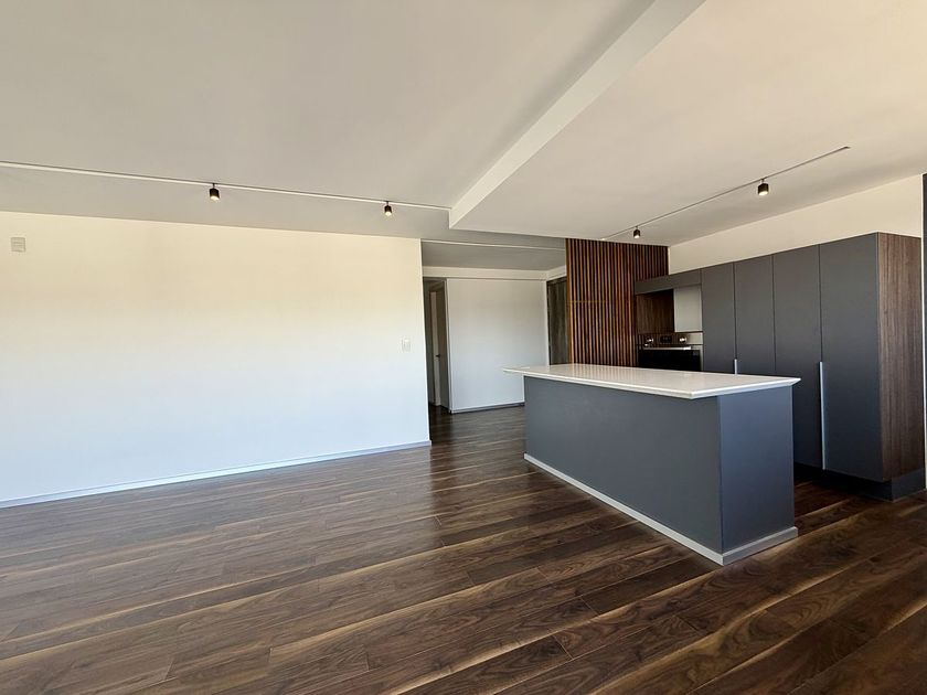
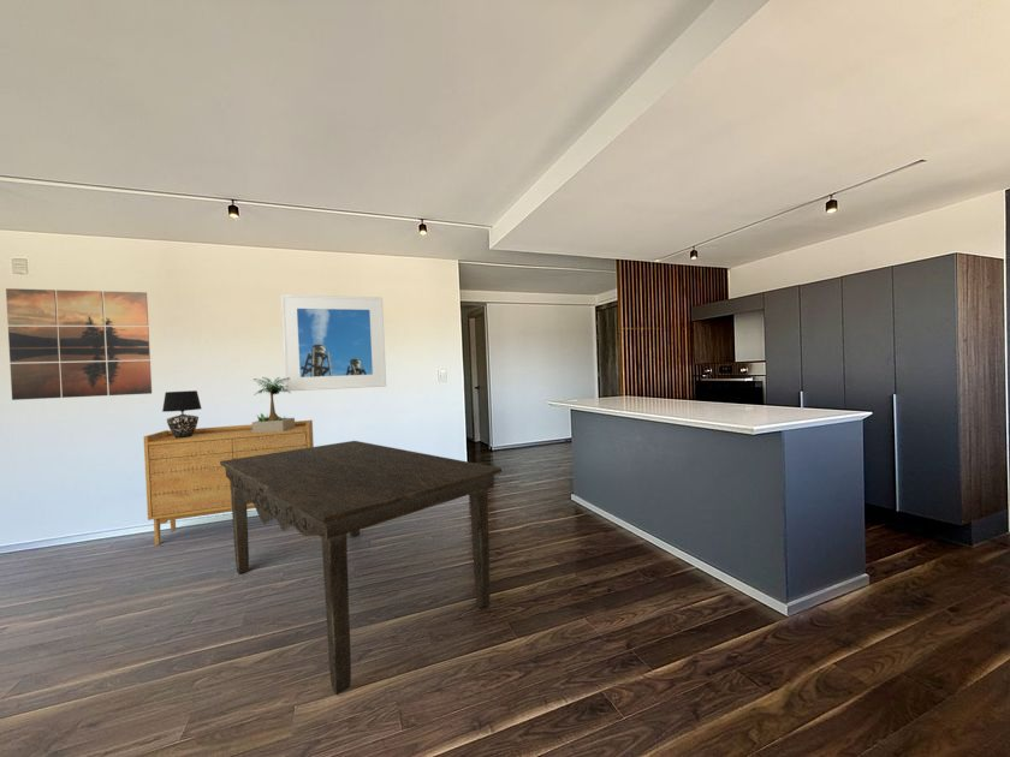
+ sideboard (228, 479)
+ wall art (82, 344)
+ potted plant (271, 403)
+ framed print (335, 342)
+ table lamp (182, 413)
+ dining table (347, 525)
